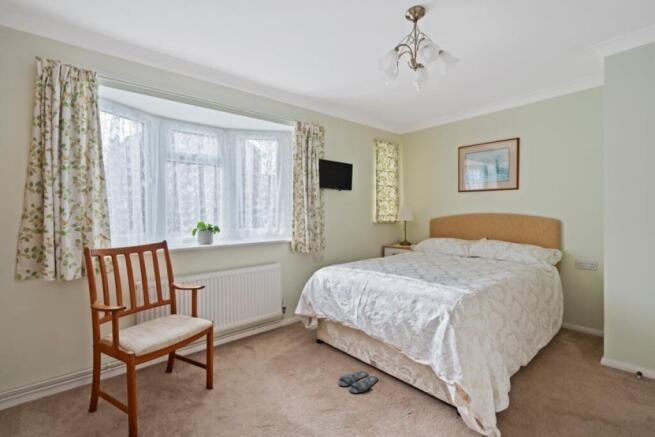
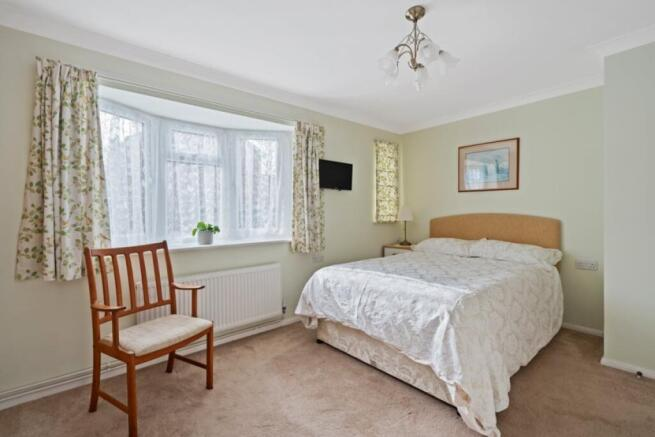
- slippers (358, 379)
